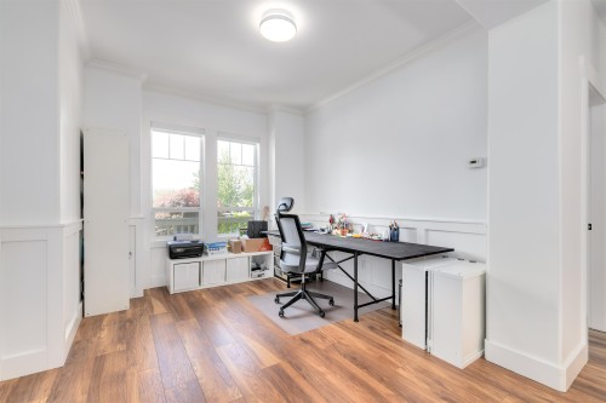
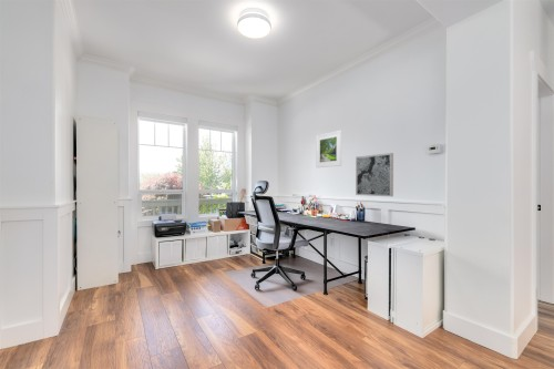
+ wall art (372, 175)
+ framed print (328, 150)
